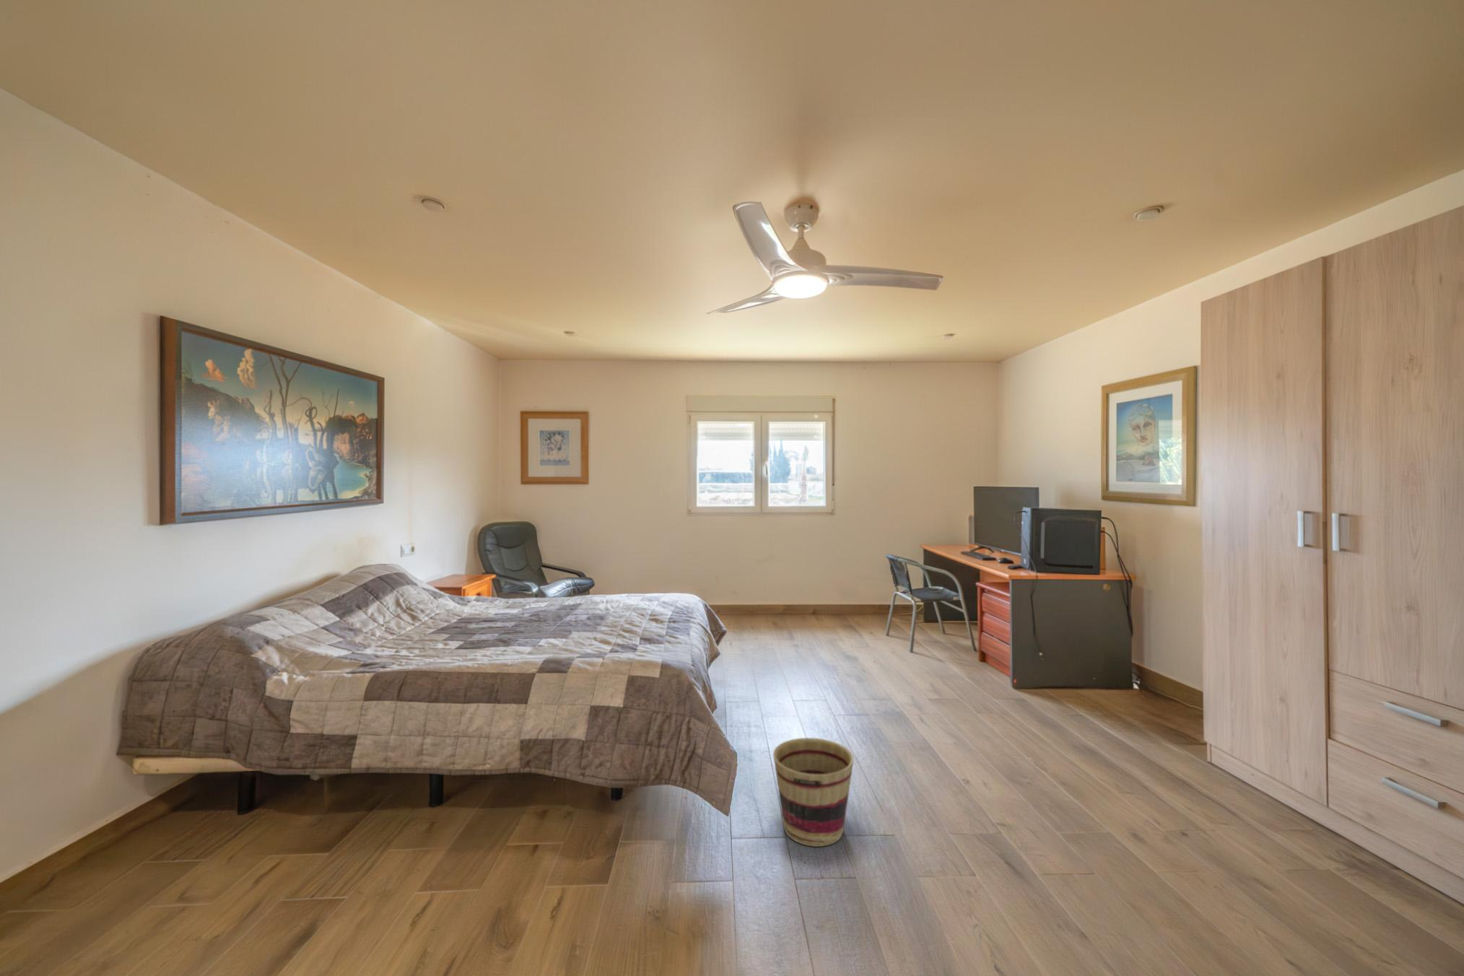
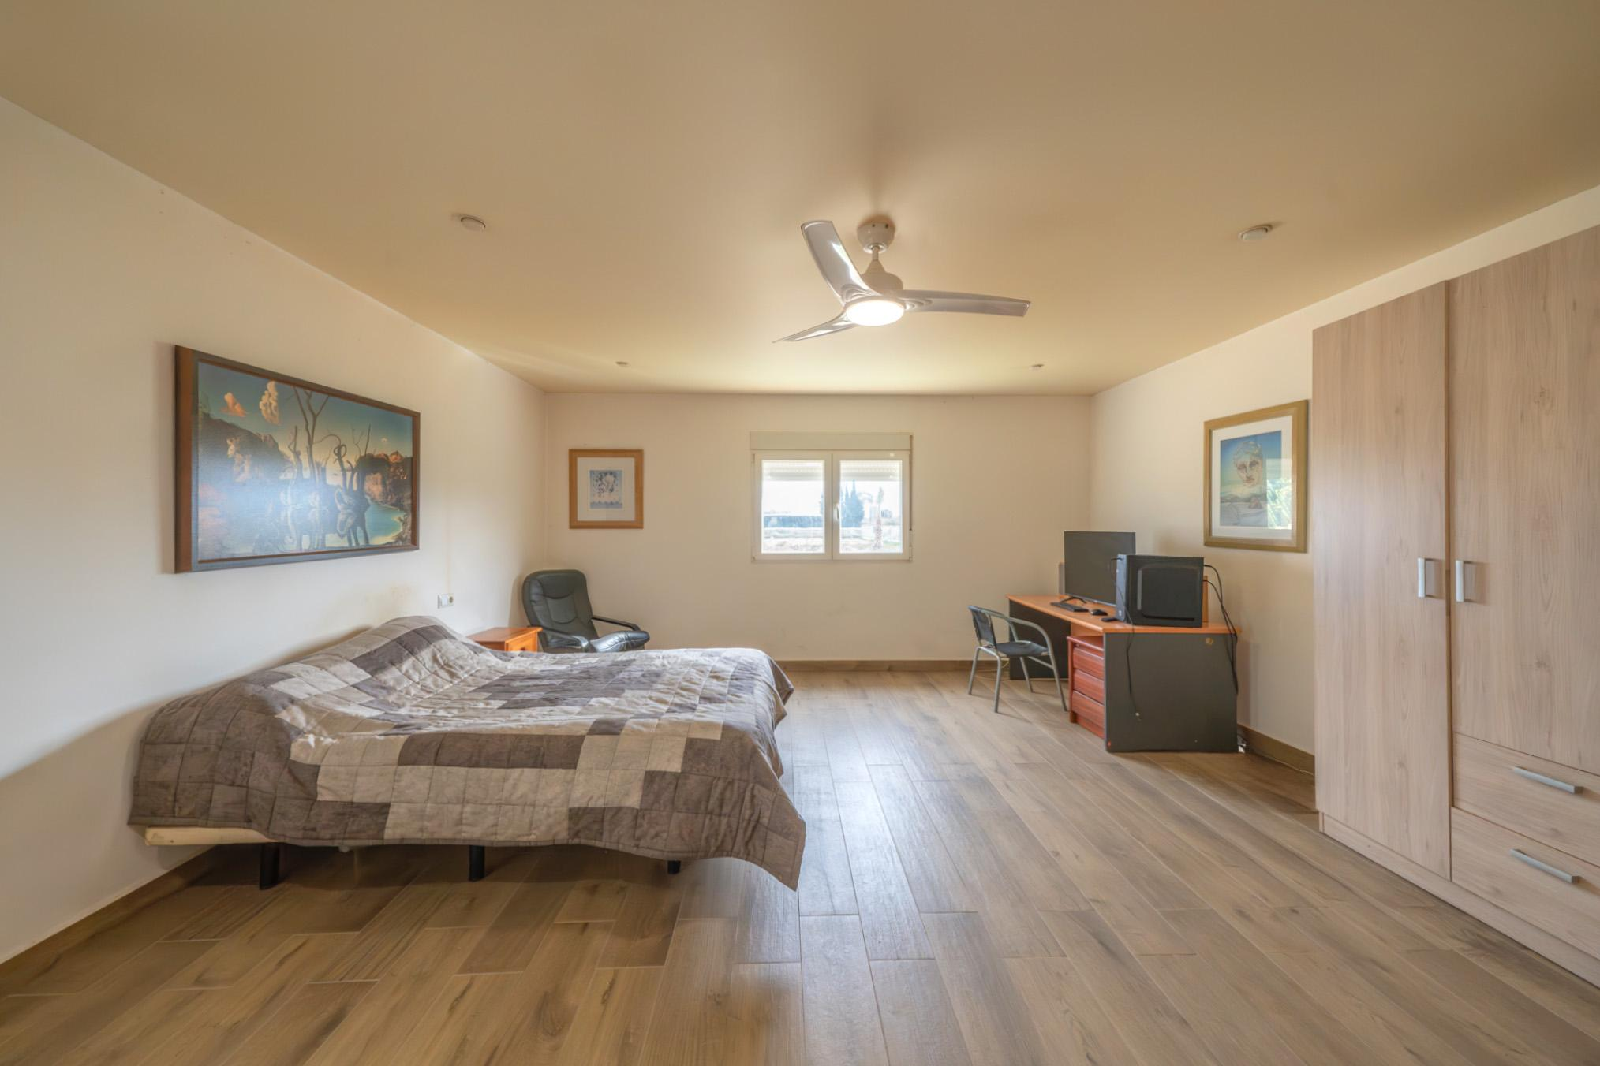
- basket (813, 791)
